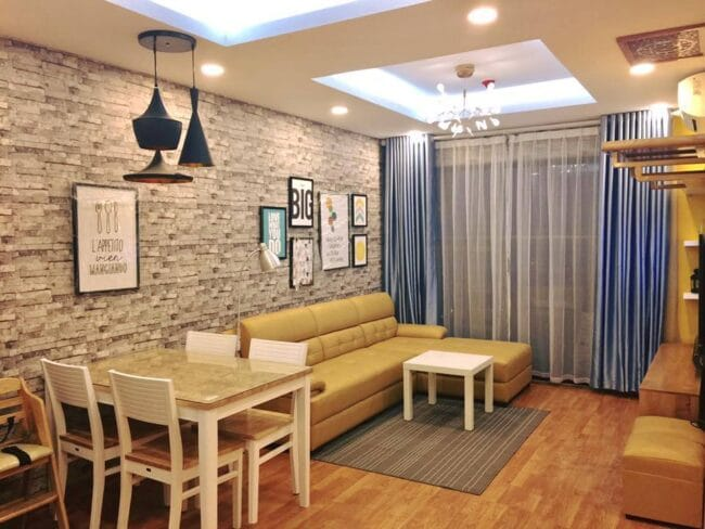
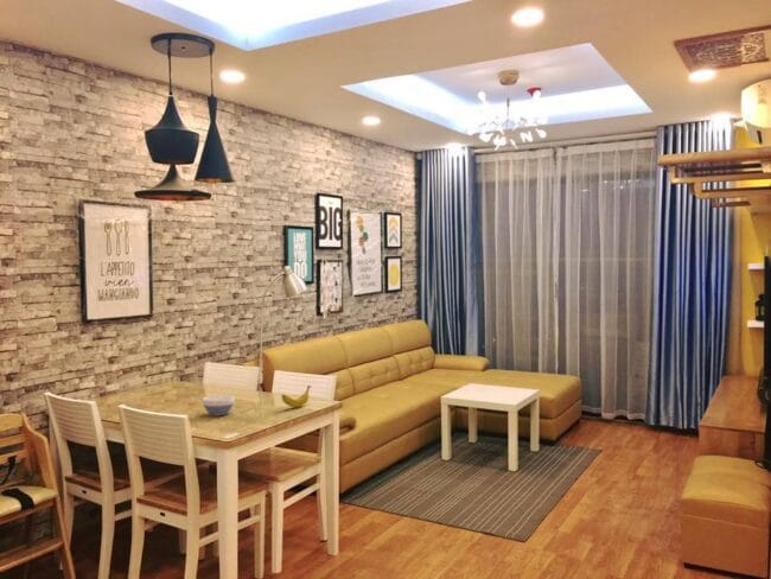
+ bowl (218, 406)
+ banana (298, 397)
